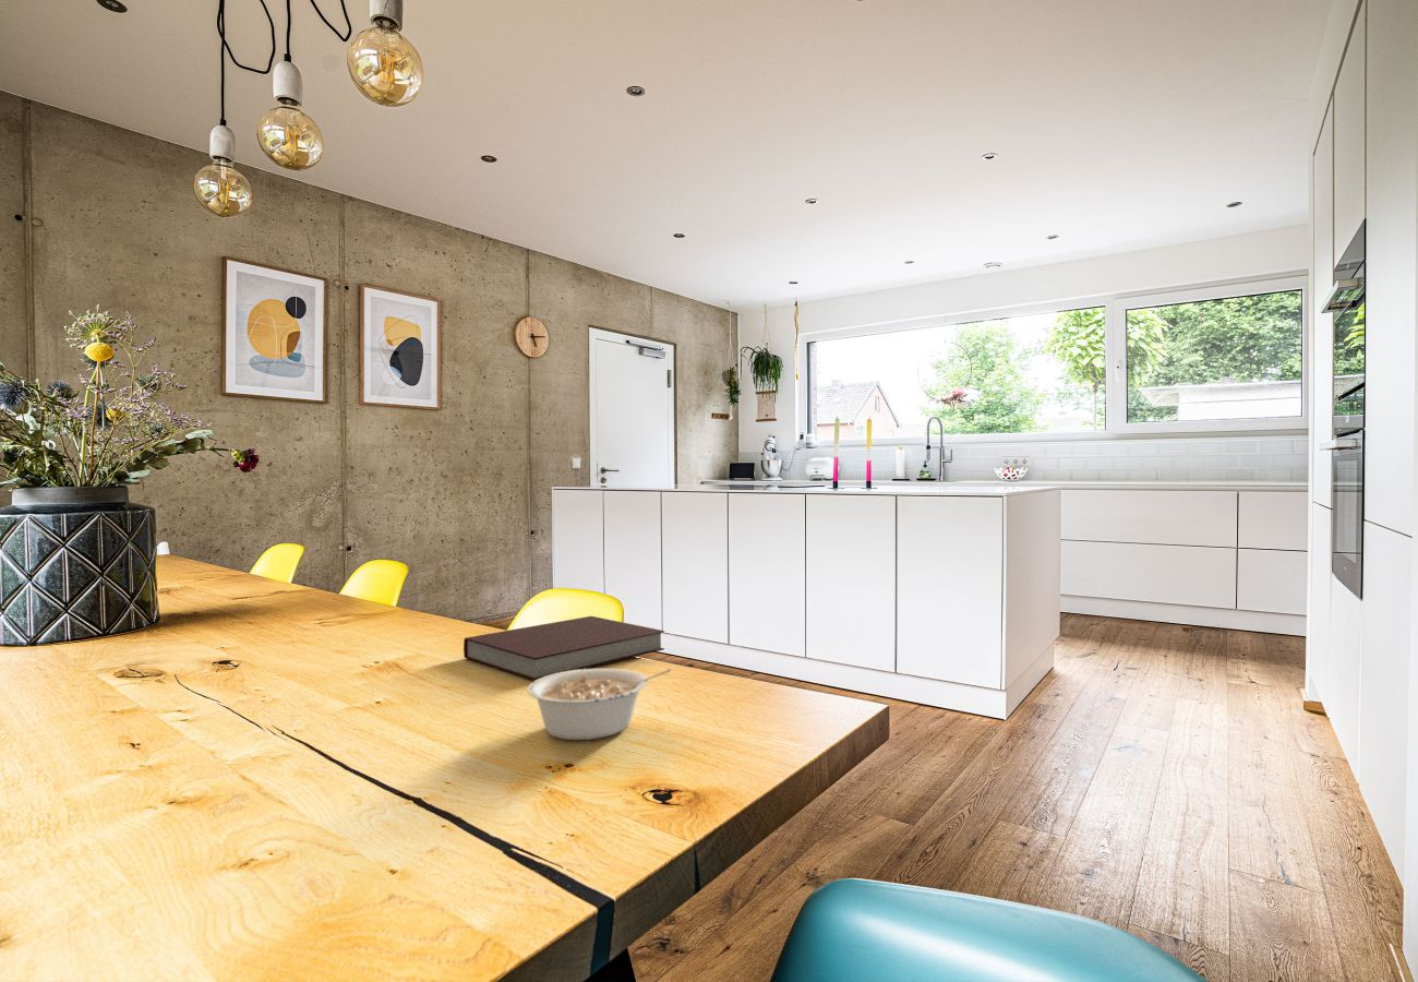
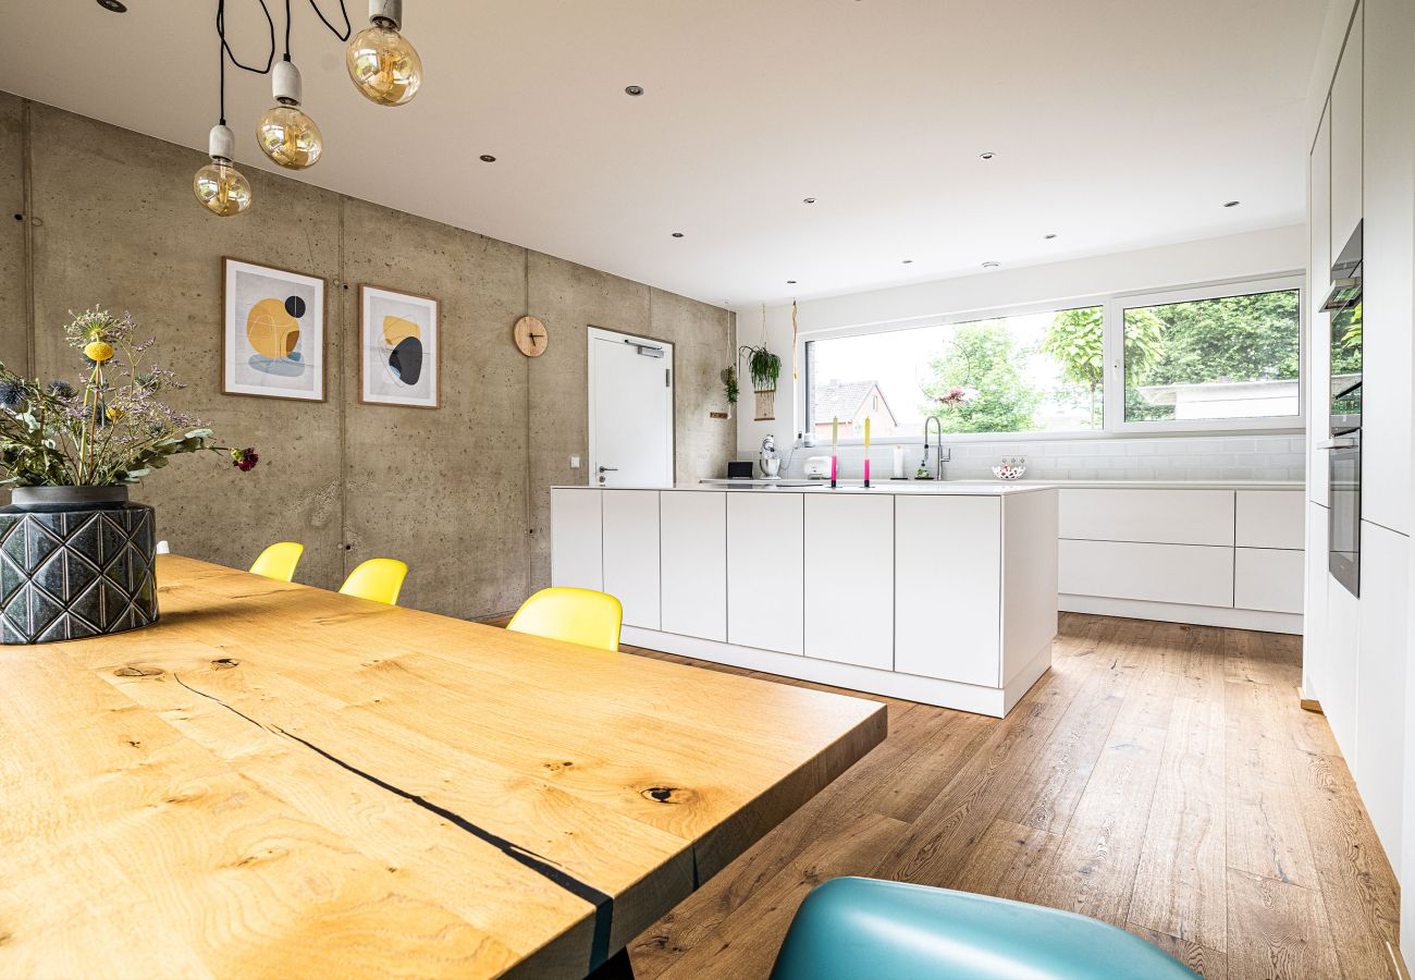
- notebook (566, 644)
- legume (592, 699)
